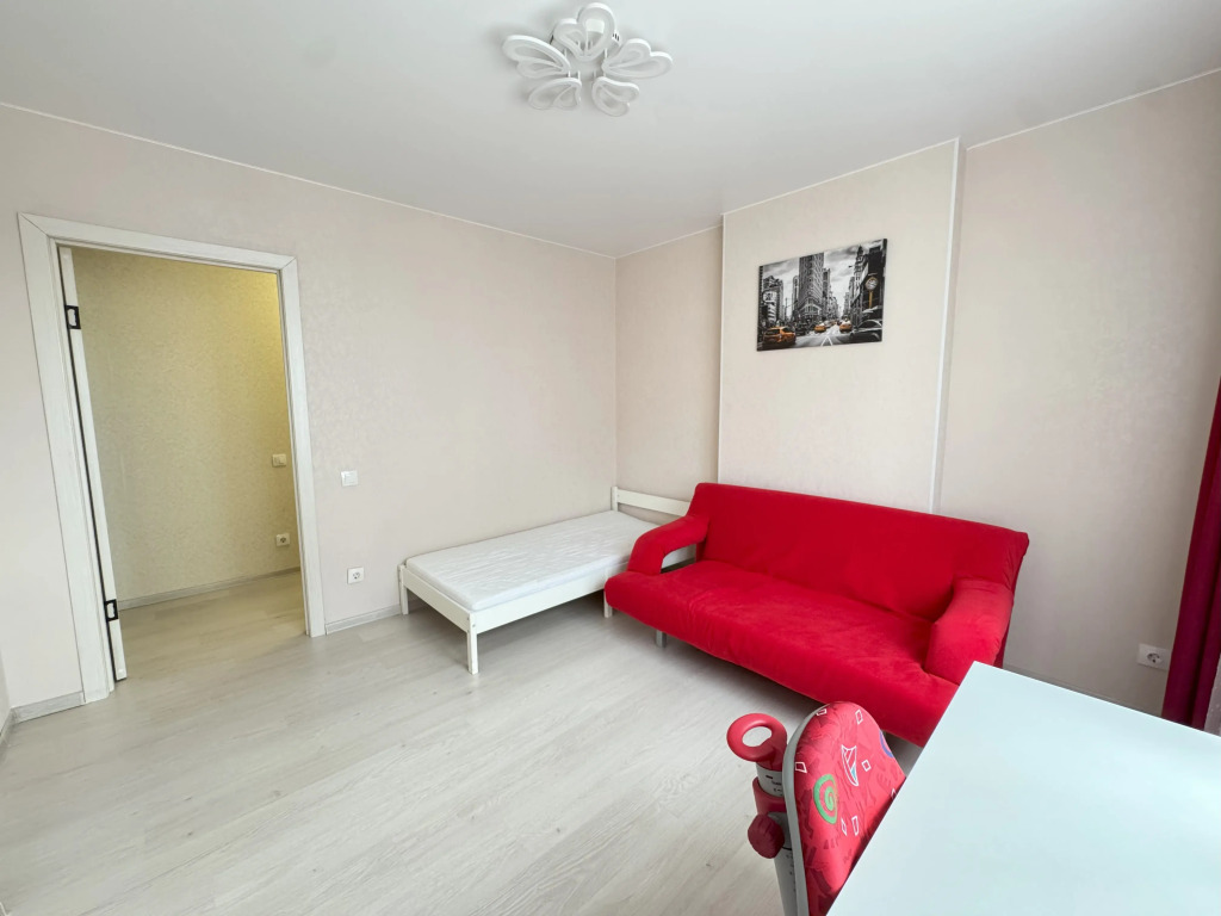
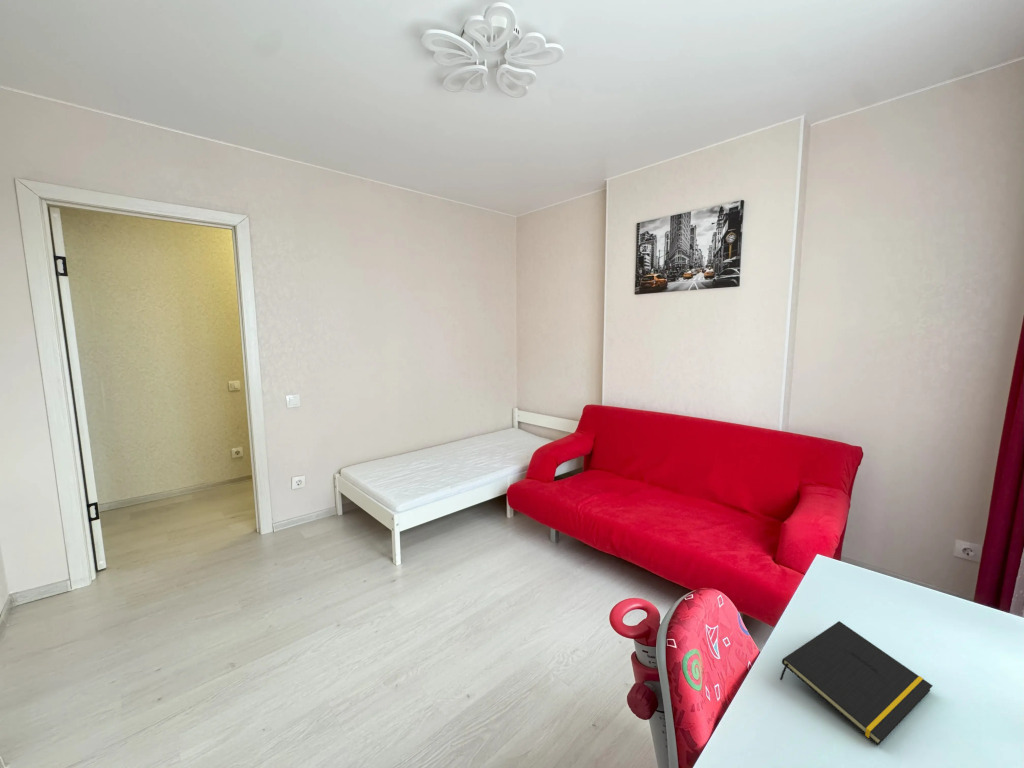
+ notepad (855, 674)
